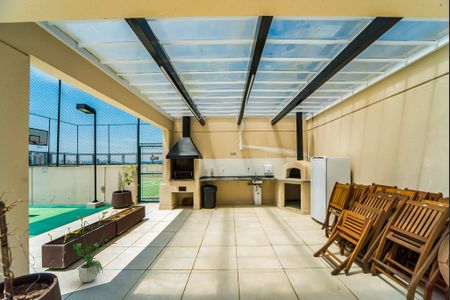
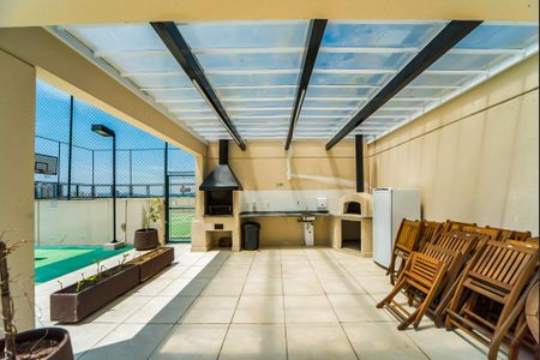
- potted plant (94, 252)
